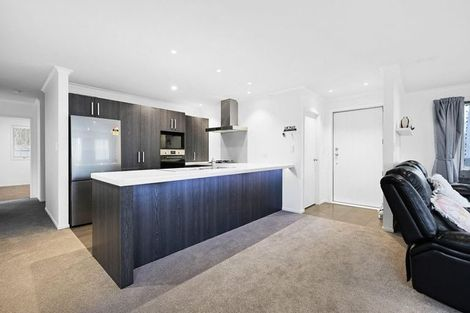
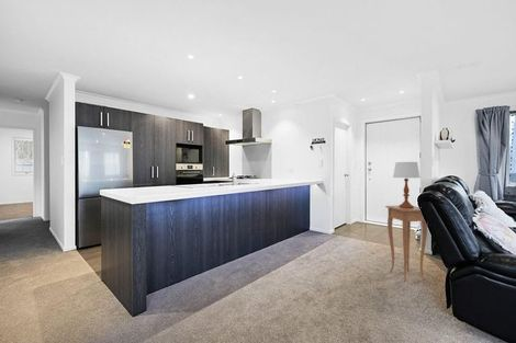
+ side table (406, 241)
+ table lamp (406, 184)
